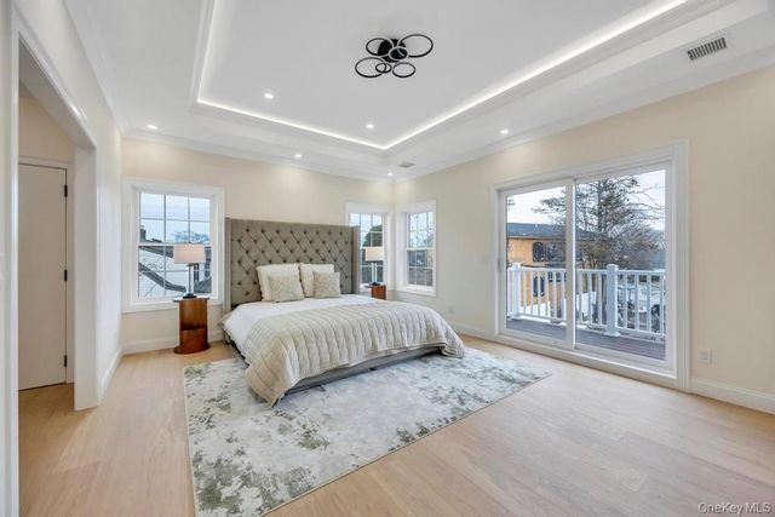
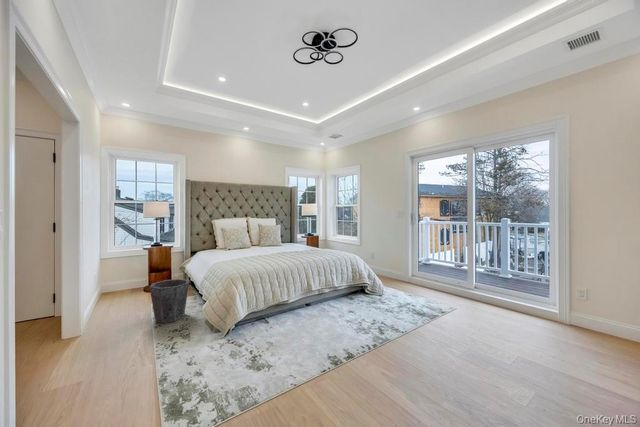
+ waste bin (170, 300)
